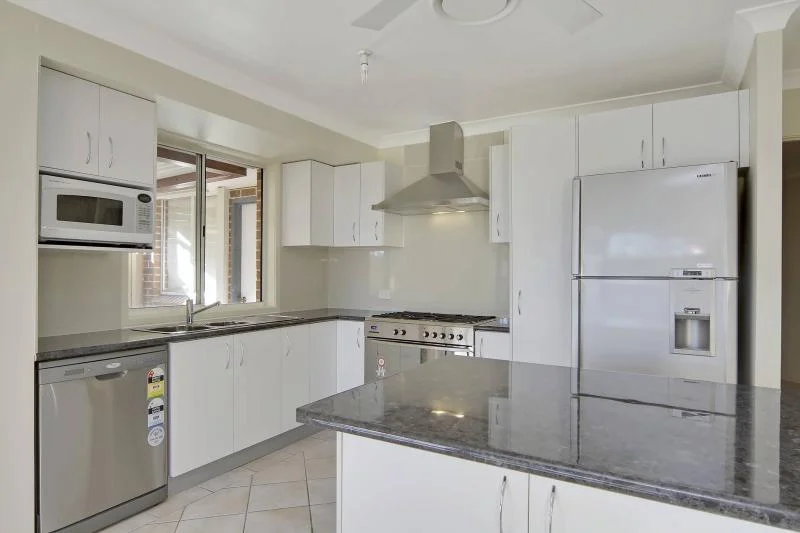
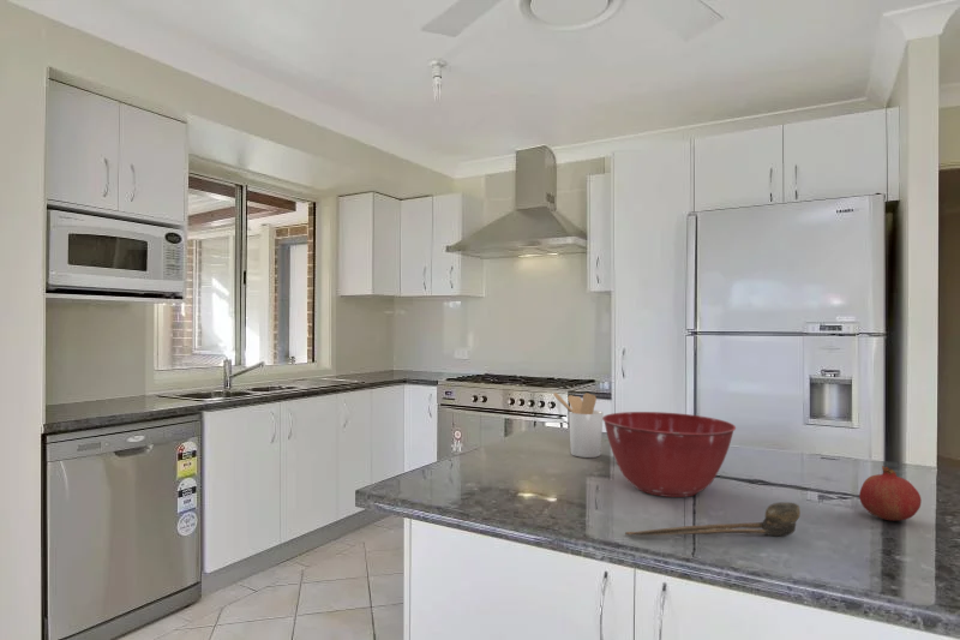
+ spoon (710, 525)
+ mixing bowl (666, 454)
+ utensil holder (576, 421)
+ fruit (888, 492)
